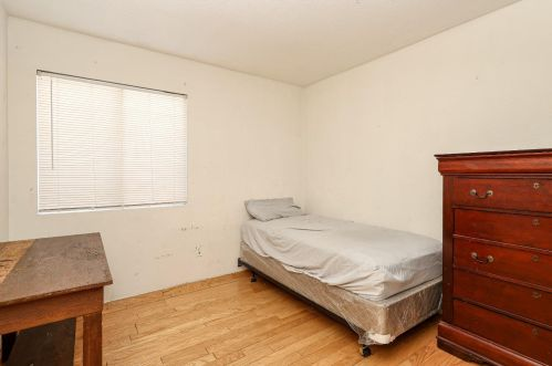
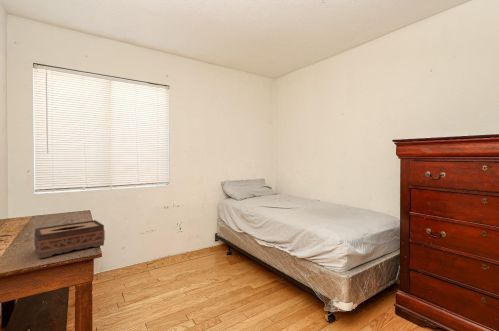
+ tissue box (70, 237)
